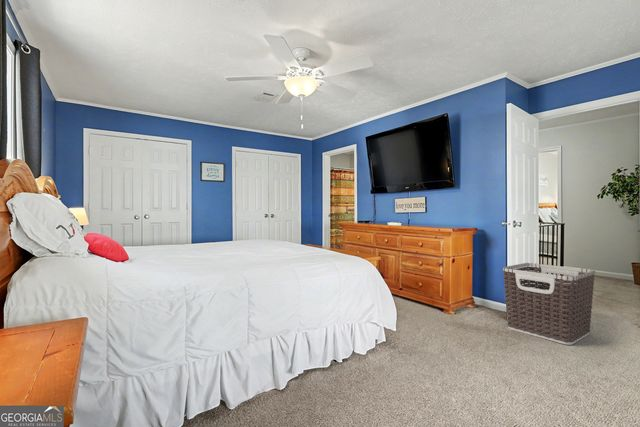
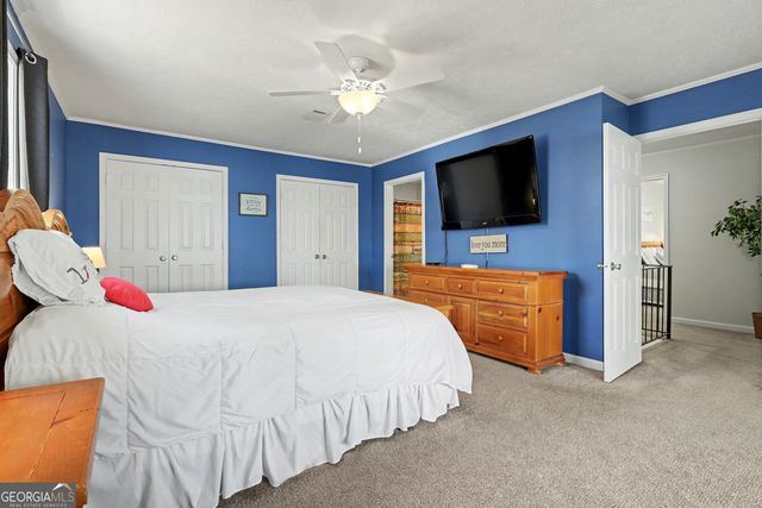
- clothes hamper (547, 299)
